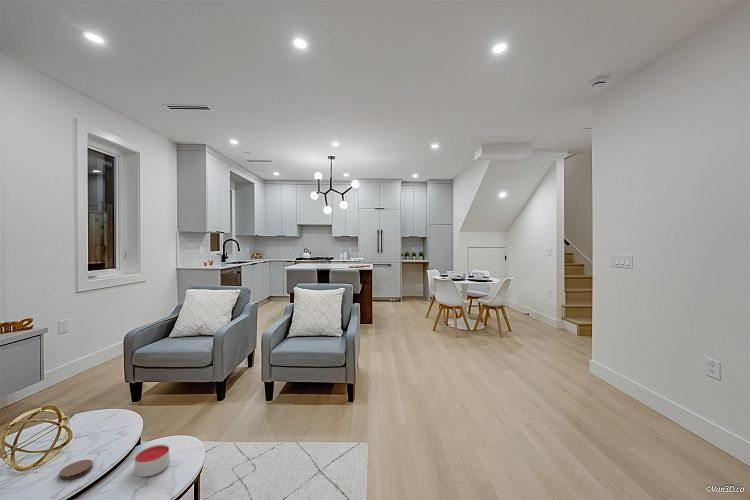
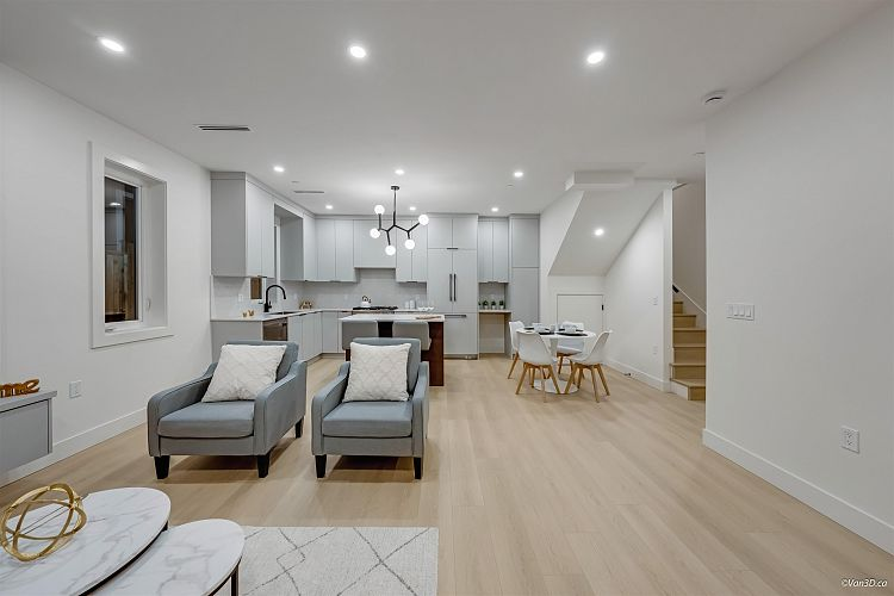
- candle (152, 459)
- coaster (76, 469)
